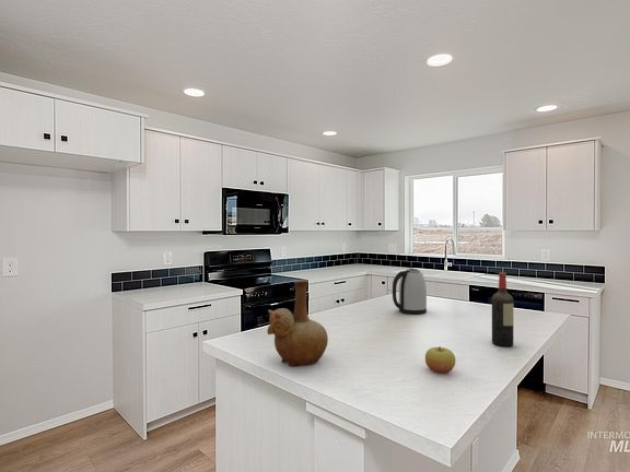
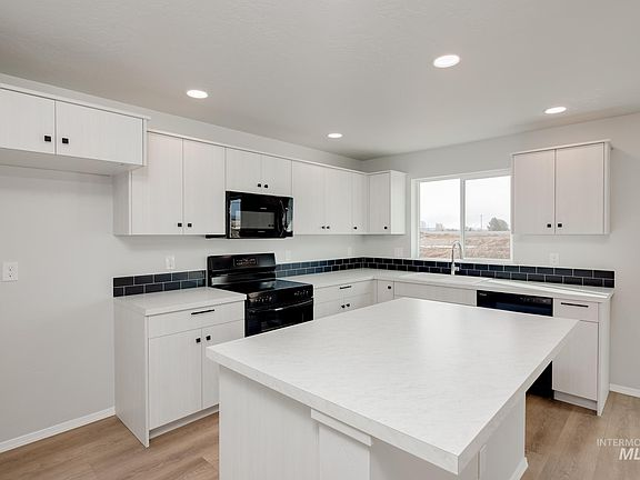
- wine bottle (502, 308)
- apple (440, 358)
- vase (296, 320)
- kettle (408, 290)
